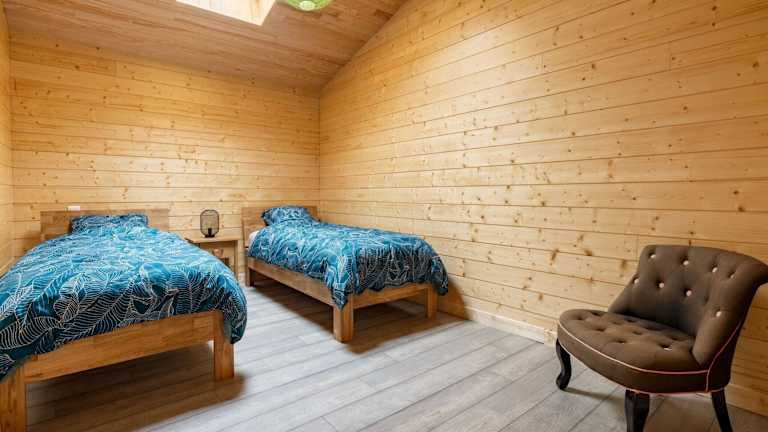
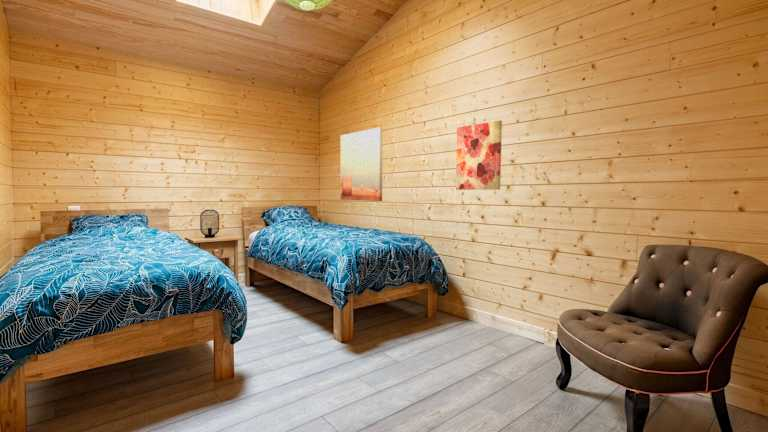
+ wall art (477, 157)
+ wall art (360, 166)
